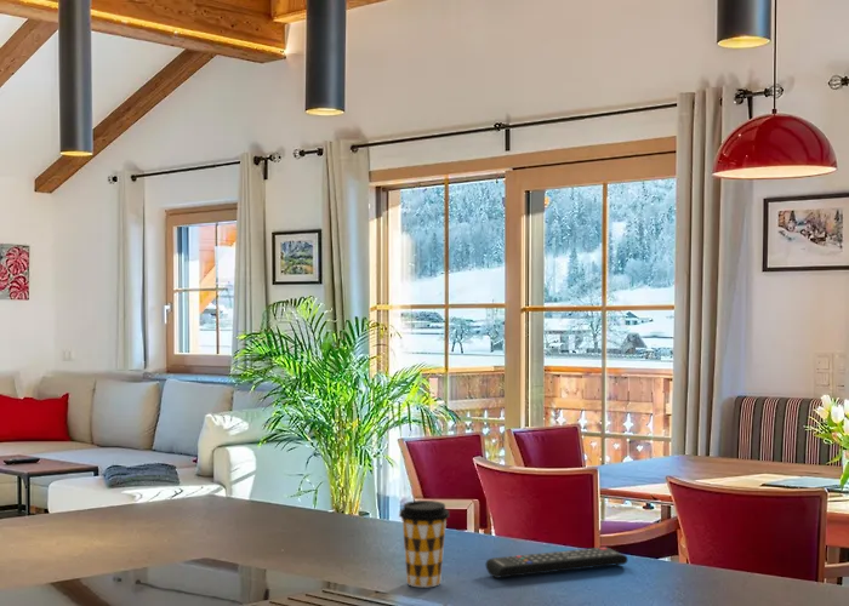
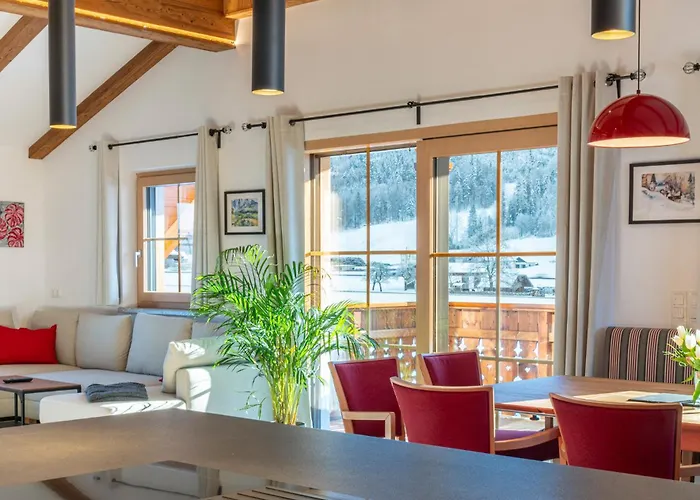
- coffee cup (423, 543)
- remote control (557, 562)
